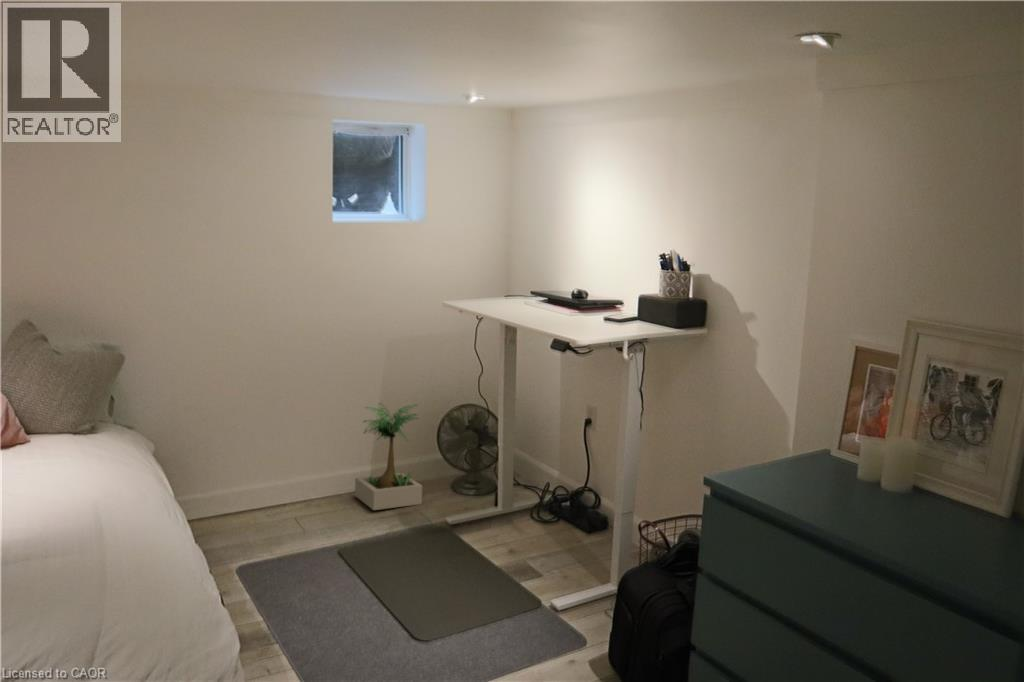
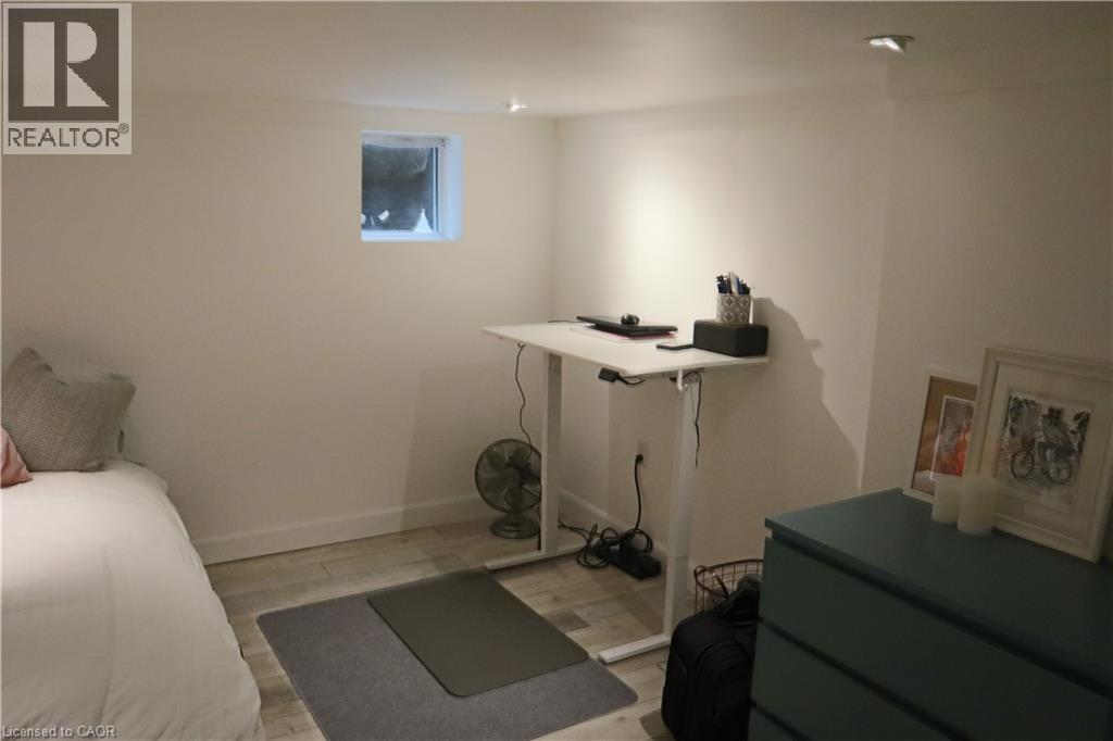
- potted plant (393, 452)
